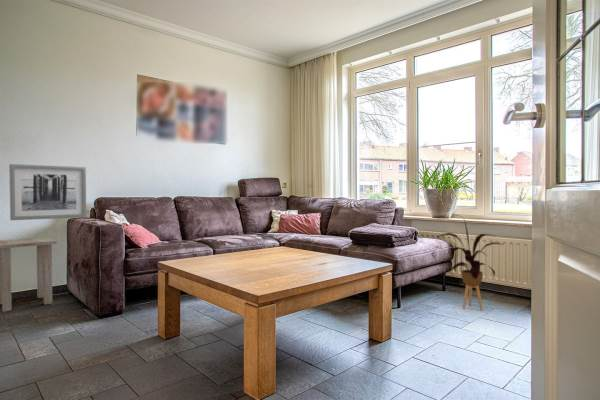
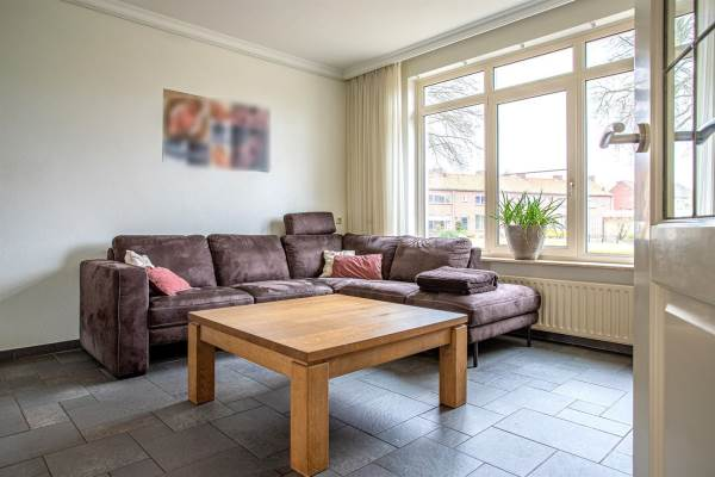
- side table (37, 272)
- house plant (470, 260)
- wall art (50, 192)
